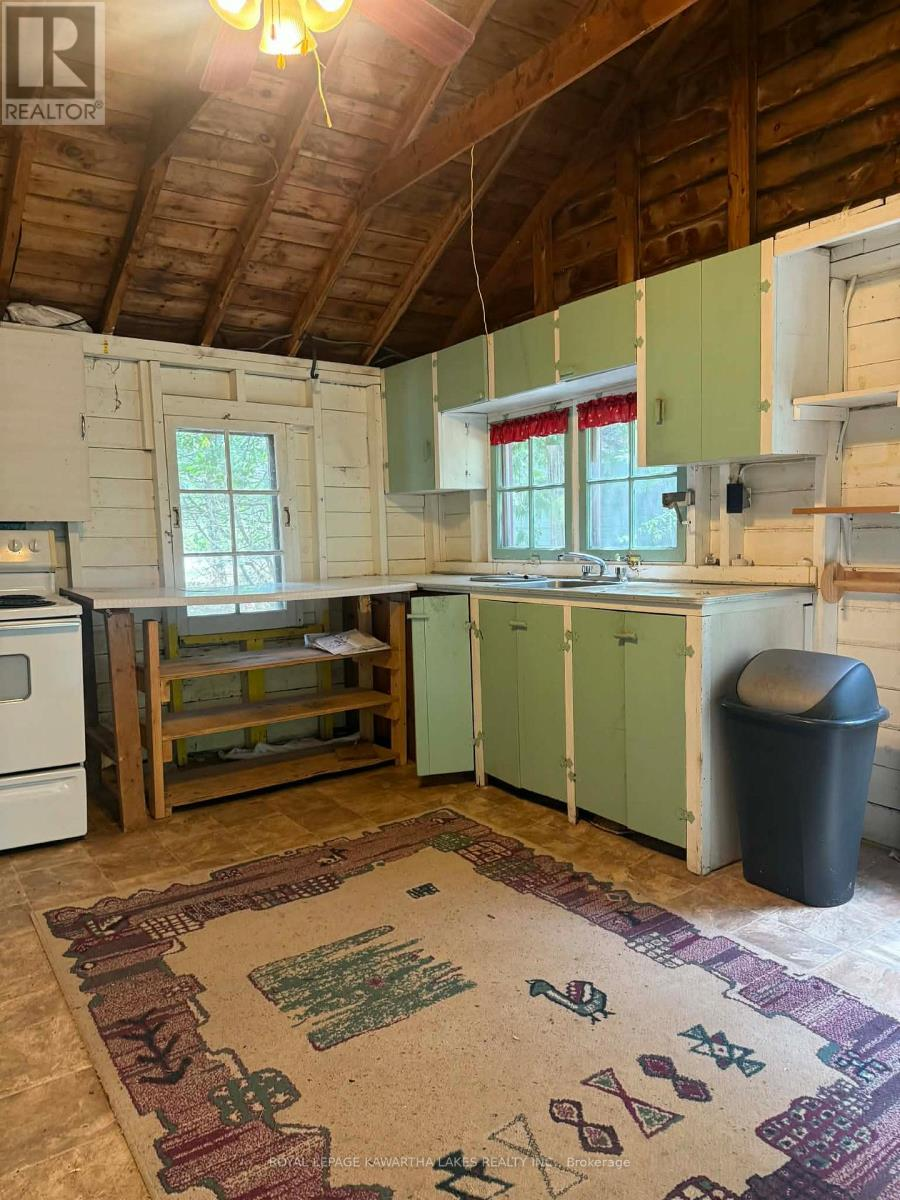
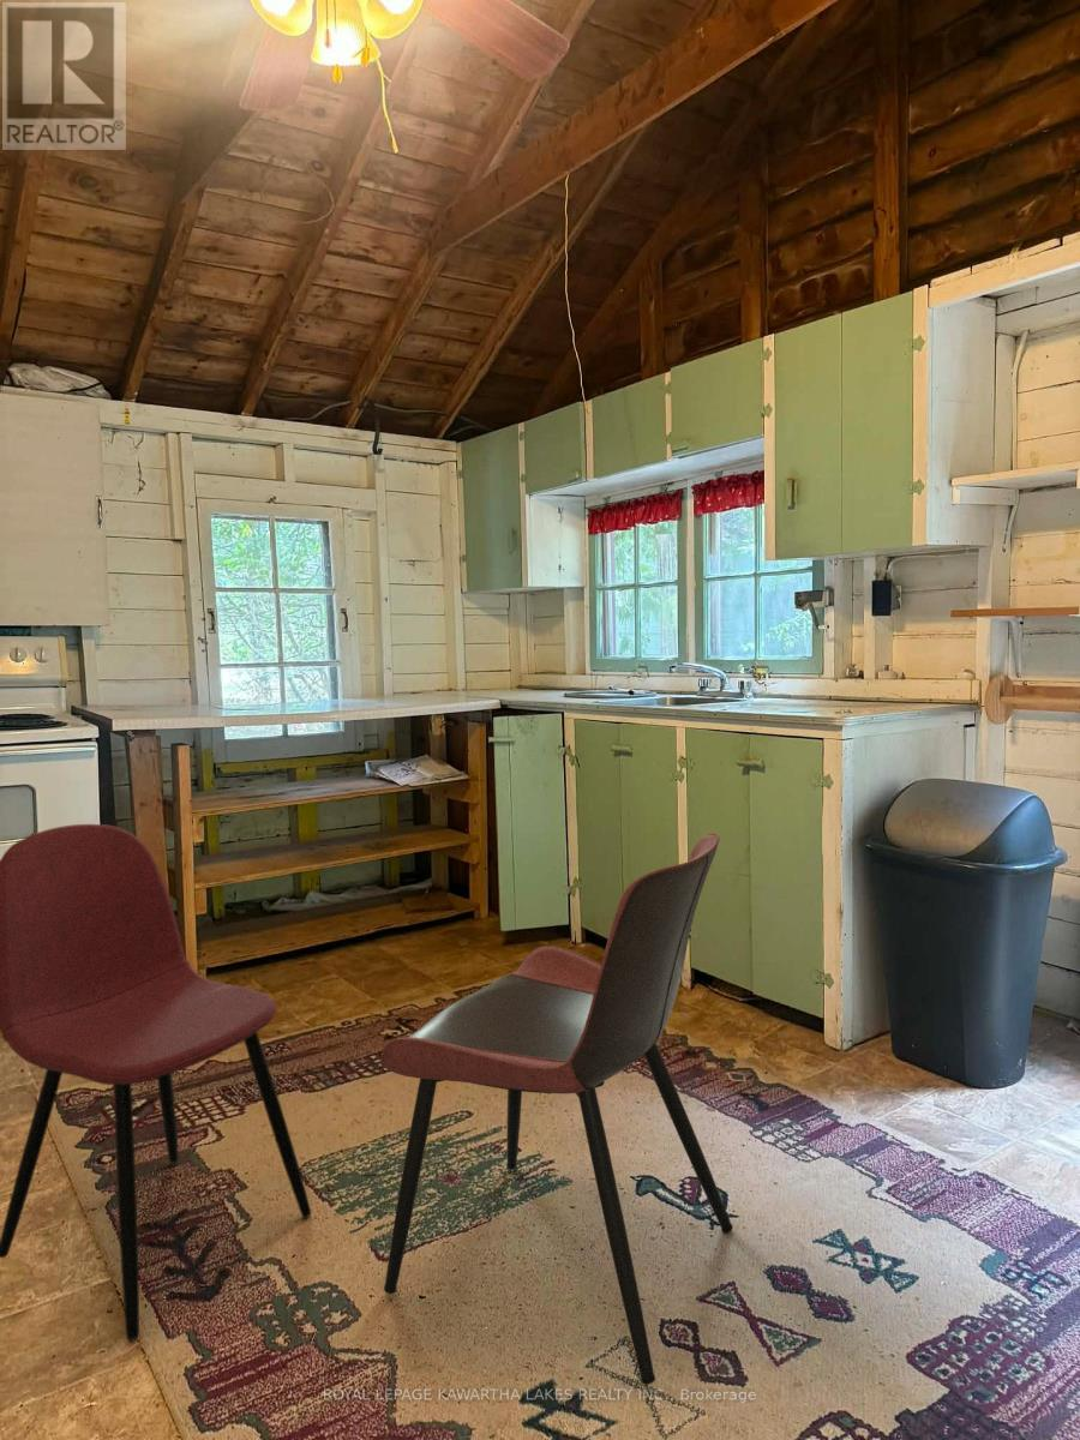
+ dining chair (562, 1051)
+ dining chair (146, 1042)
